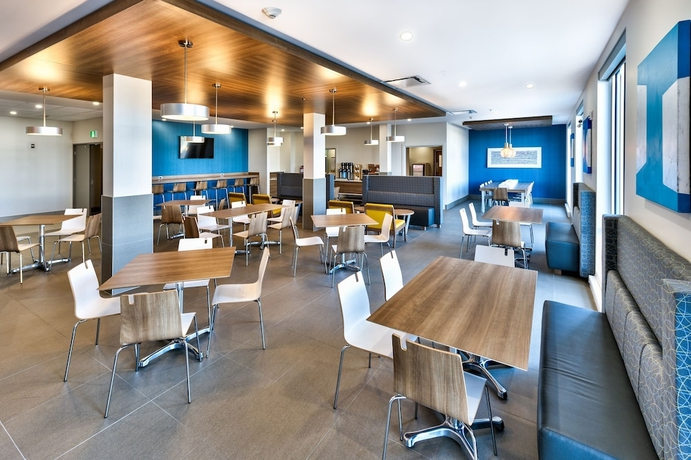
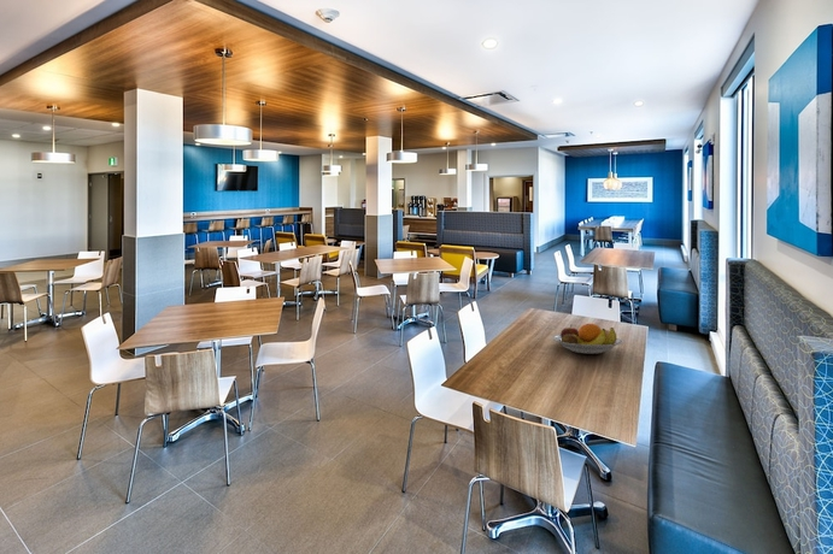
+ fruit bowl (586, 336)
